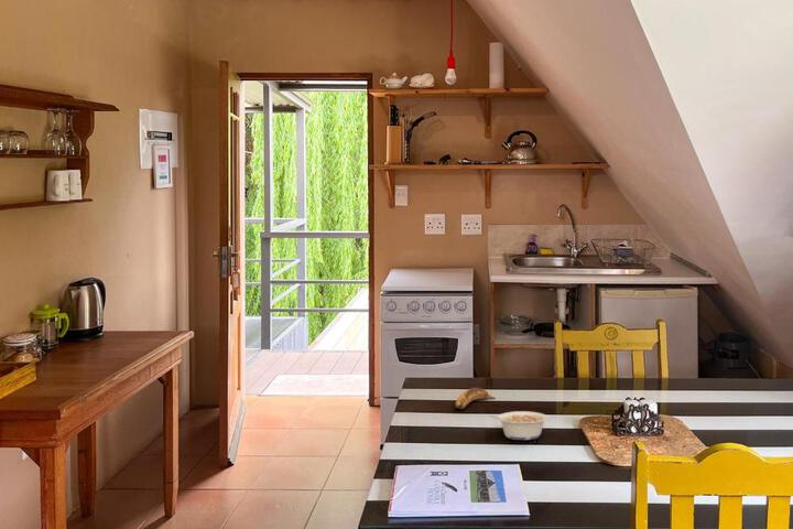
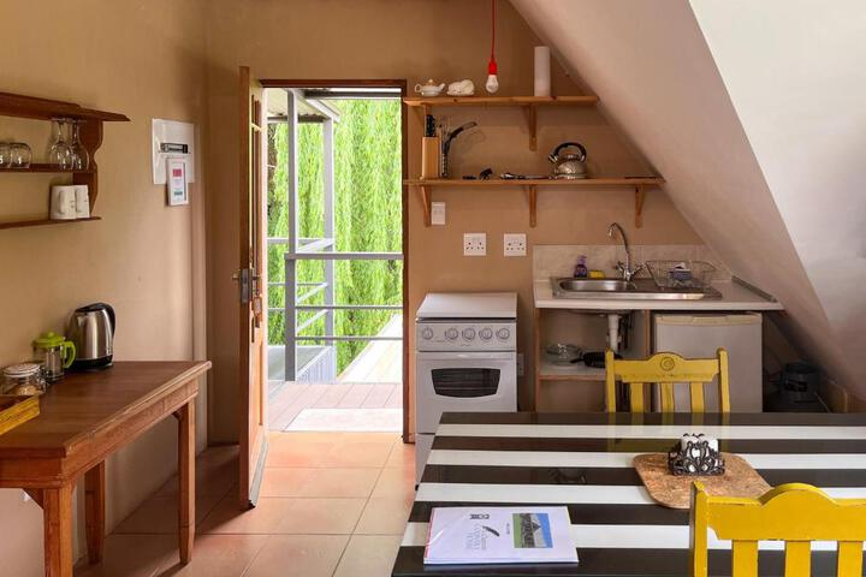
- legume (521, 424)
- banana (471, 397)
